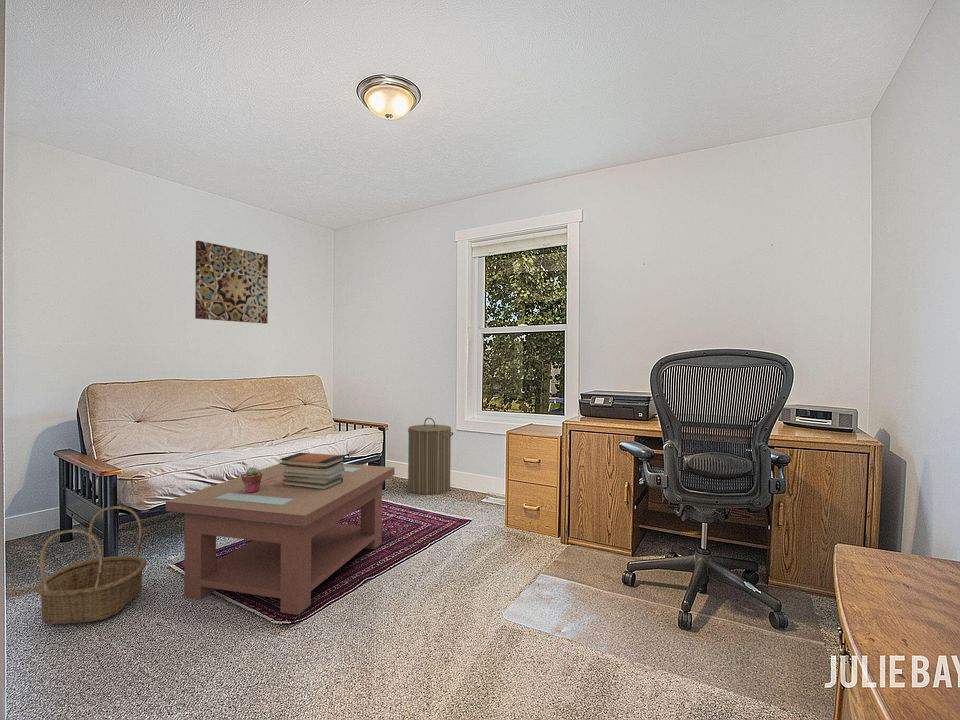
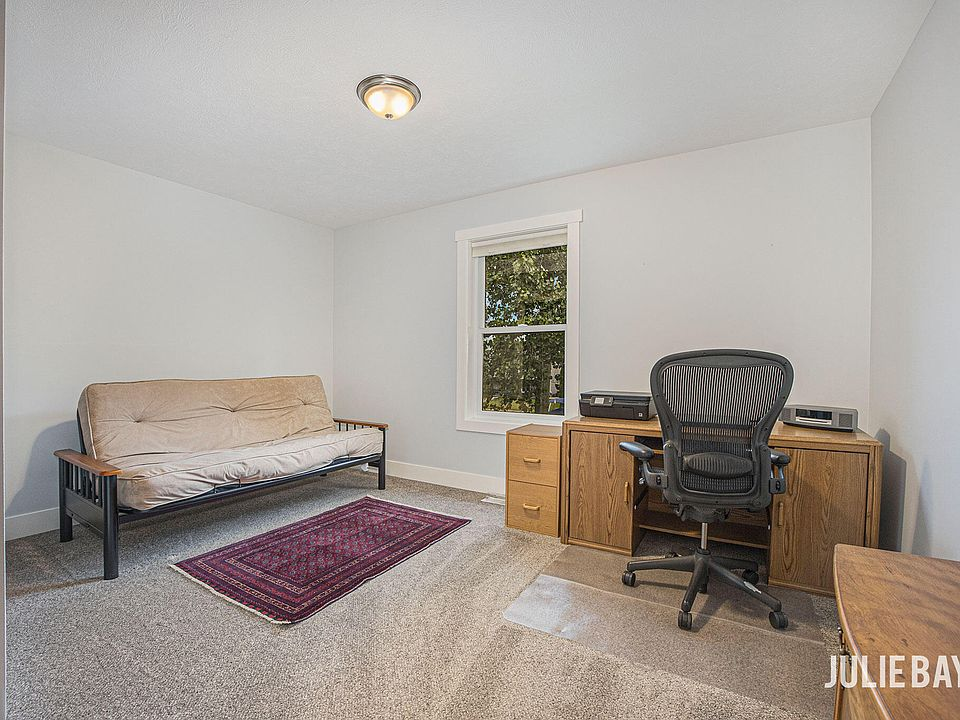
- potted succulent (252, 478)
- wall art (233, 284)
- coffee table (295, 524)
- basket (94, 562)
- book stack (313, 470)
- laundry hamper (429, 453)
